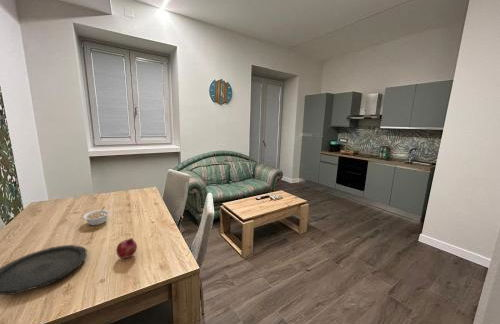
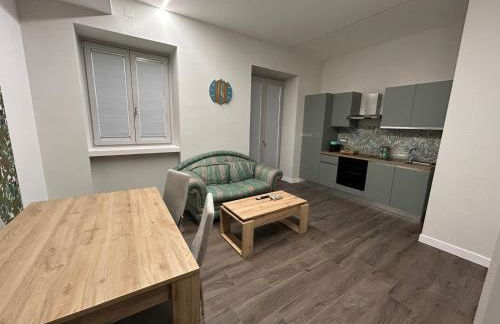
- fruit (126, 247)
- plate (42, 266)
- legume (96, 217)
